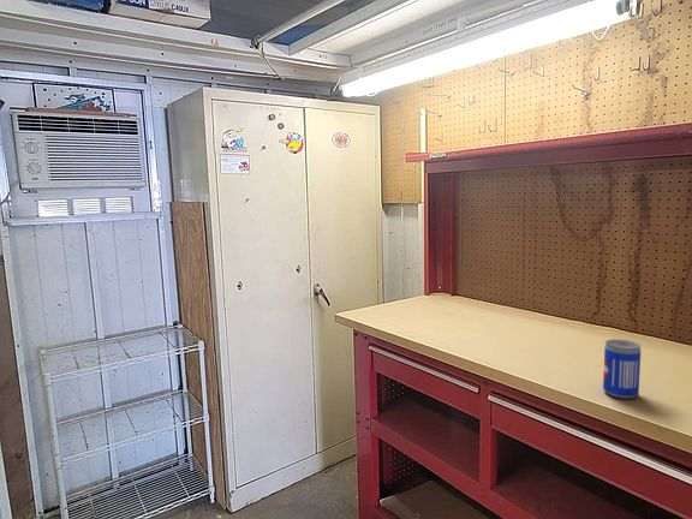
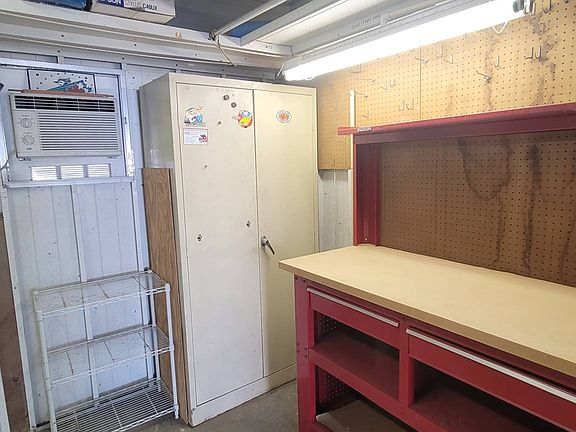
- beer can (621, 368)
